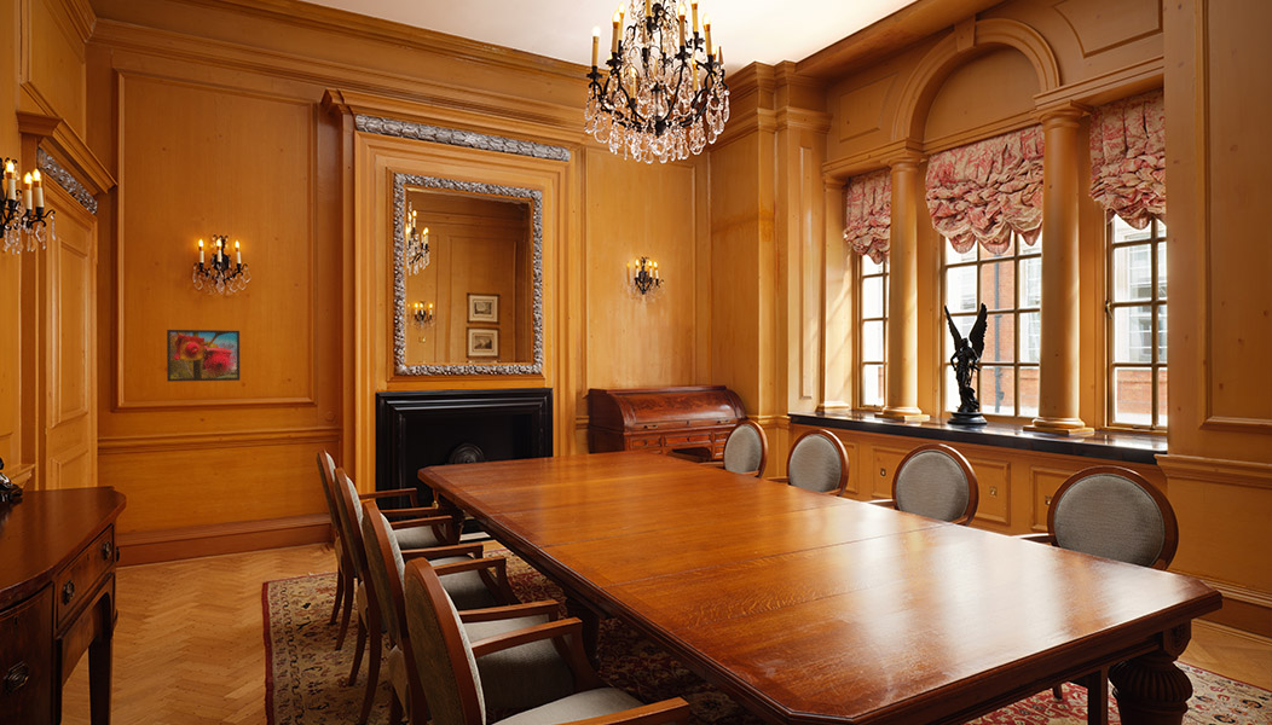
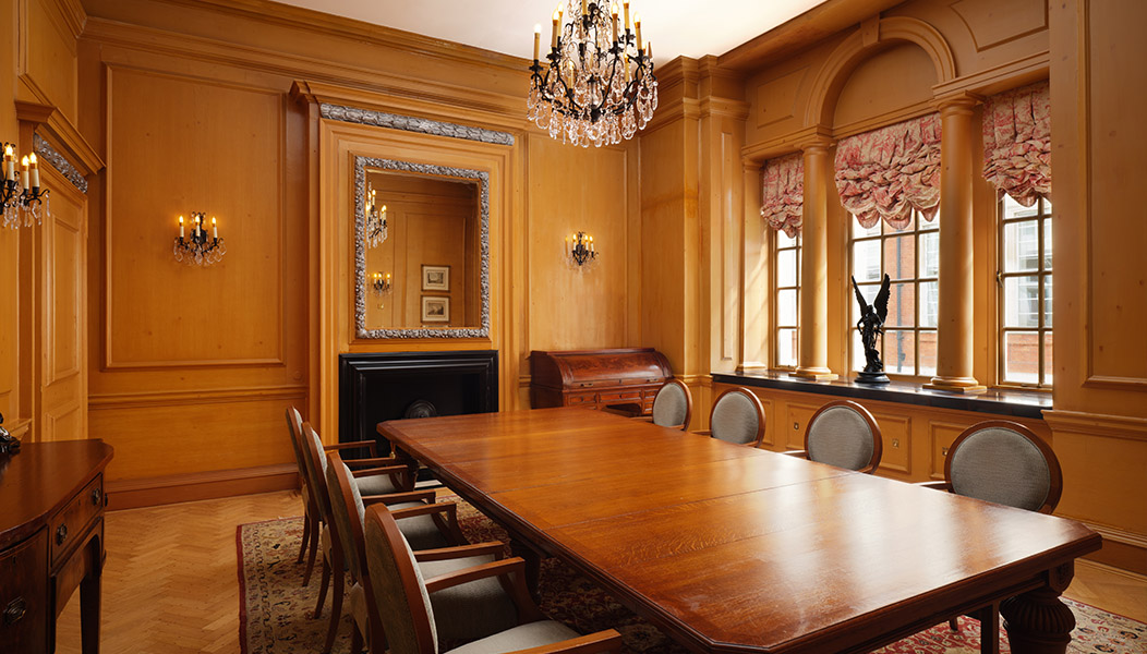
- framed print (203, 355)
